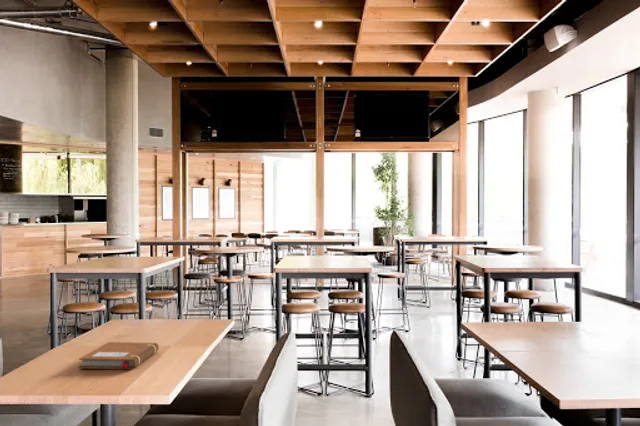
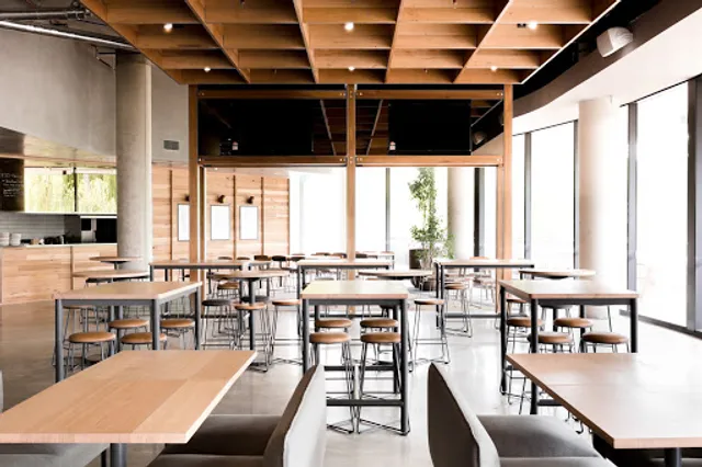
- notebook (120, 355)
